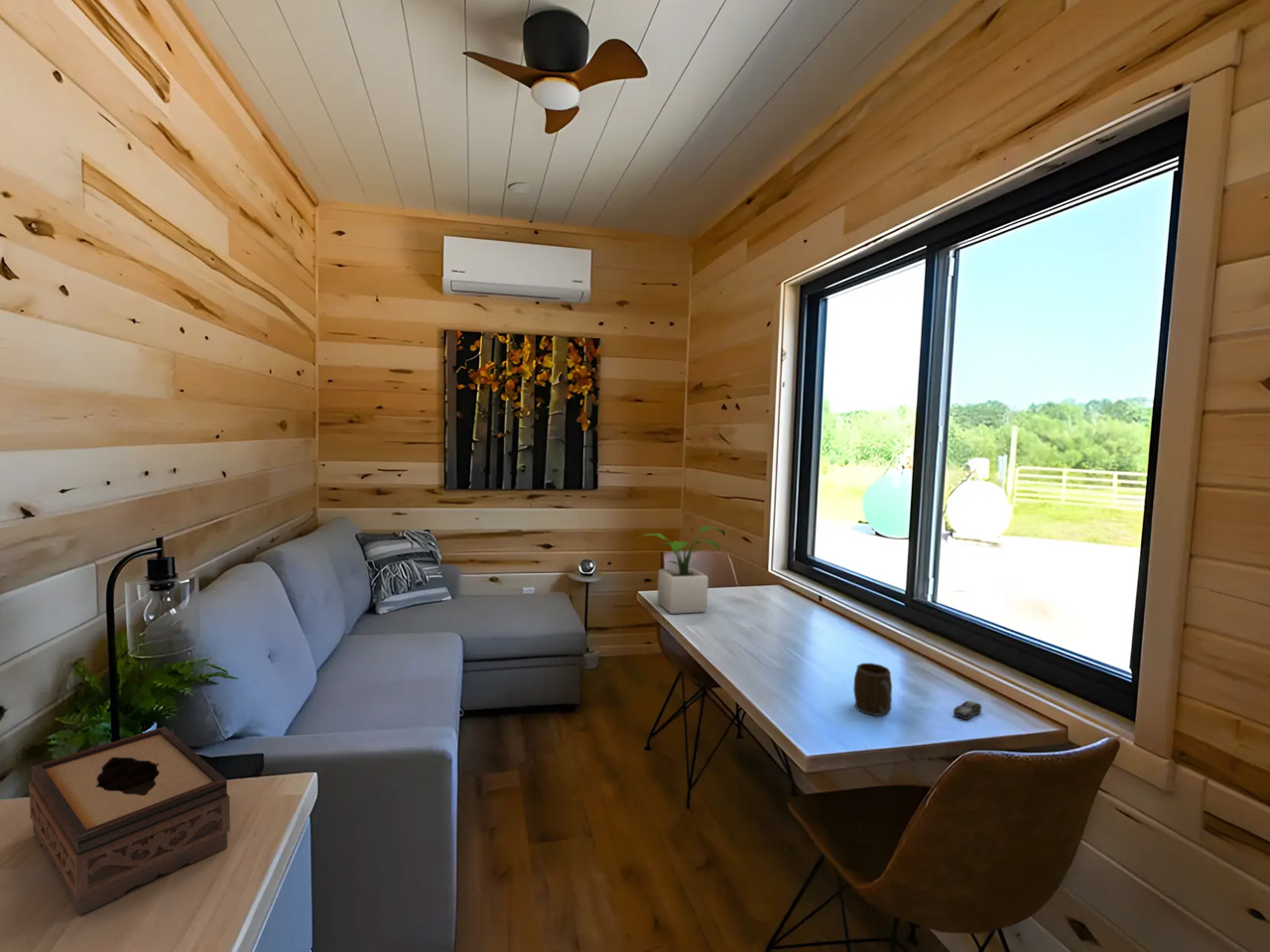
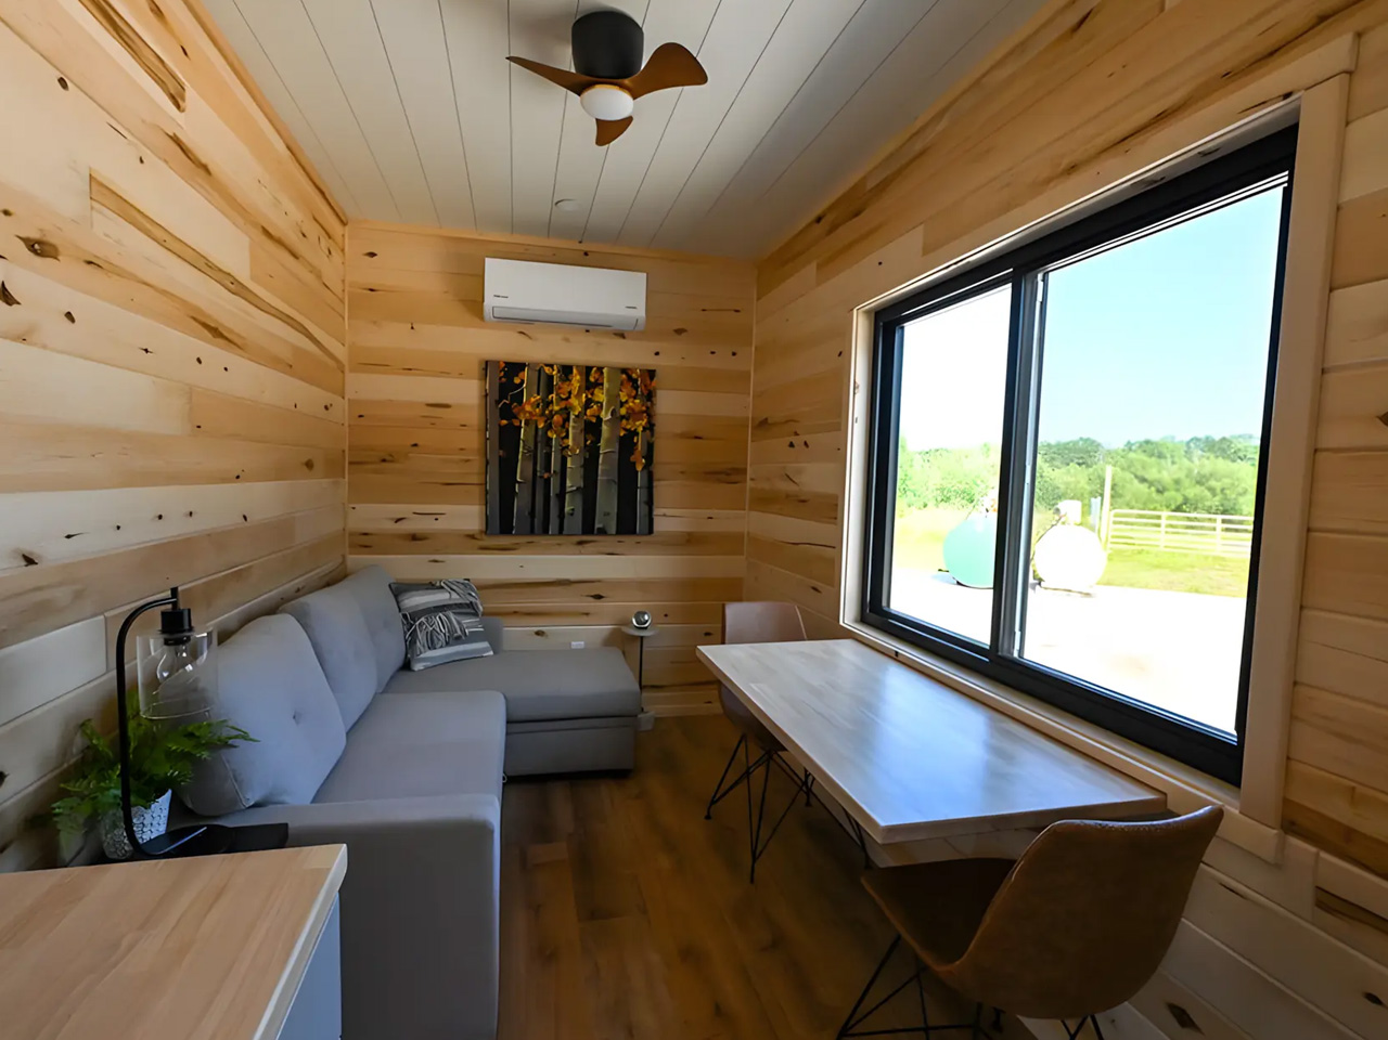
- potted plant (688, 568)
- tissue box (128, 806)
- mug (876, 692)
- computer mouse (971, 704)
